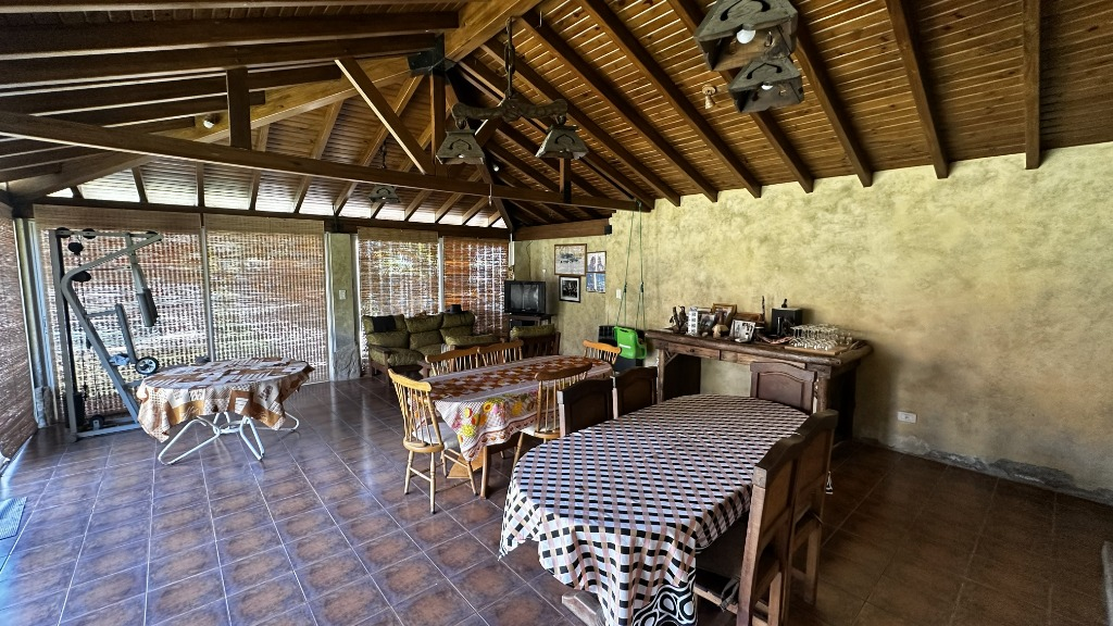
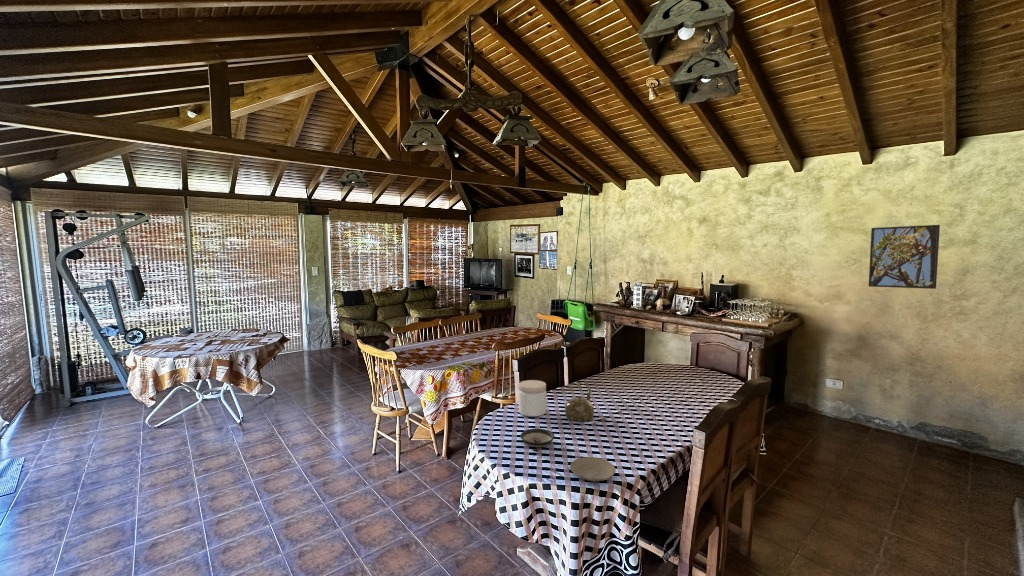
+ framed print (902, 257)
+ teapot (580, 405)
+ plate (592, 470)
+ saucer (537, 439)
+ jar (532, 398)
